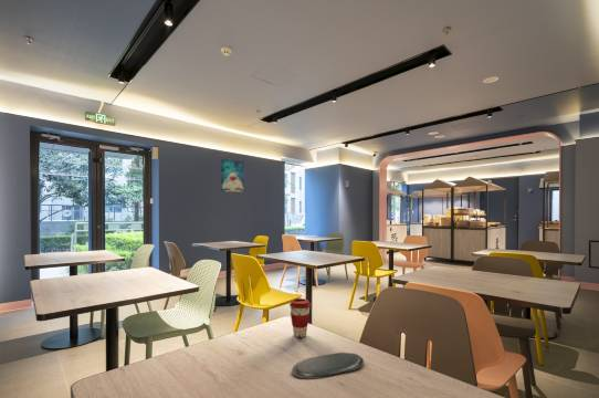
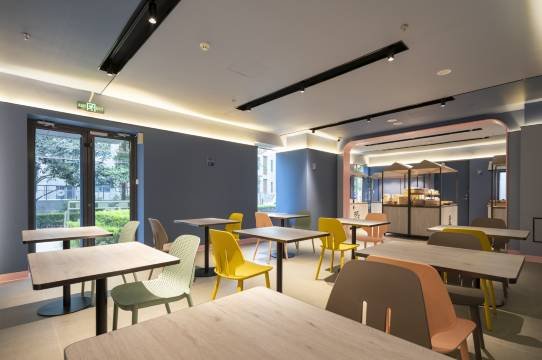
- coffee cup (300, 317)
- wall art (232, 176)
- oval tray (328, 364)
